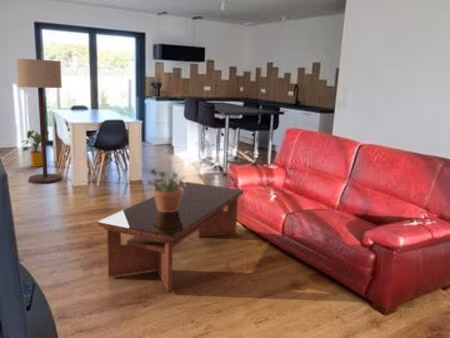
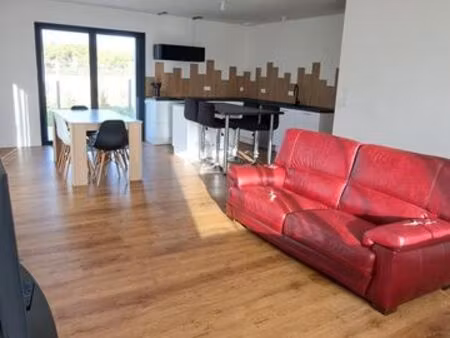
- floor lamp (42, 121)
- potted plant (169, 188)
- coffee table (180, 227)
- house plant (35, 148)
